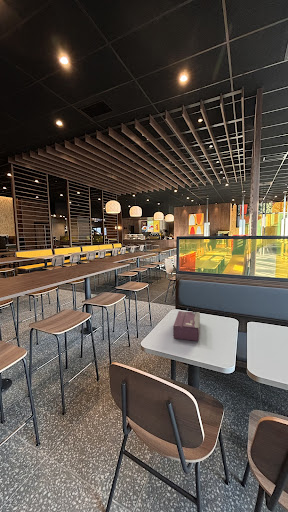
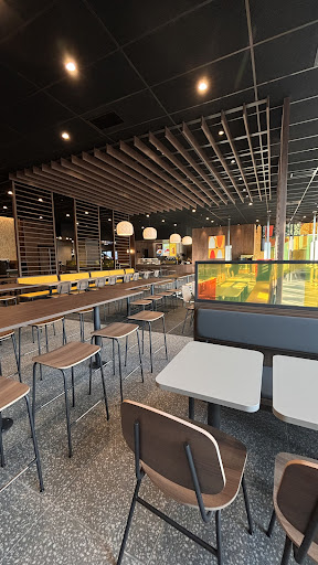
- tissue box (187, 324)
